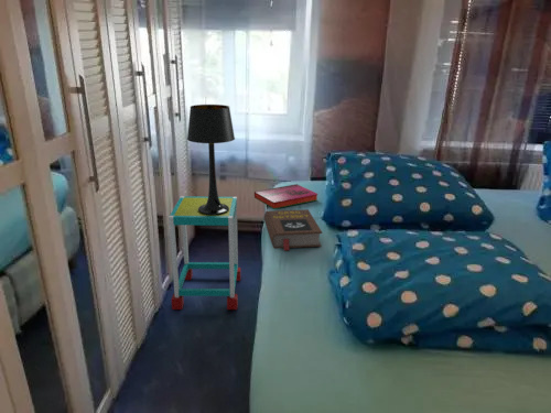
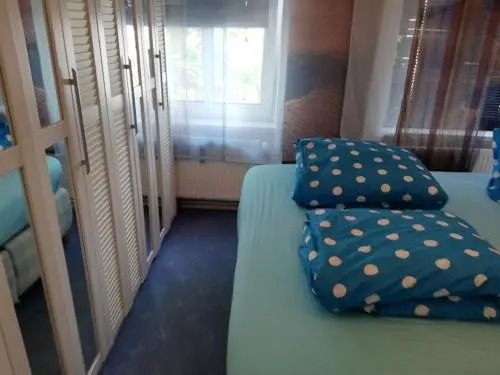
- side table (206, 262)
- hardback book (285, 195)
- table lamp (212, 160)
- book (291, 228)
